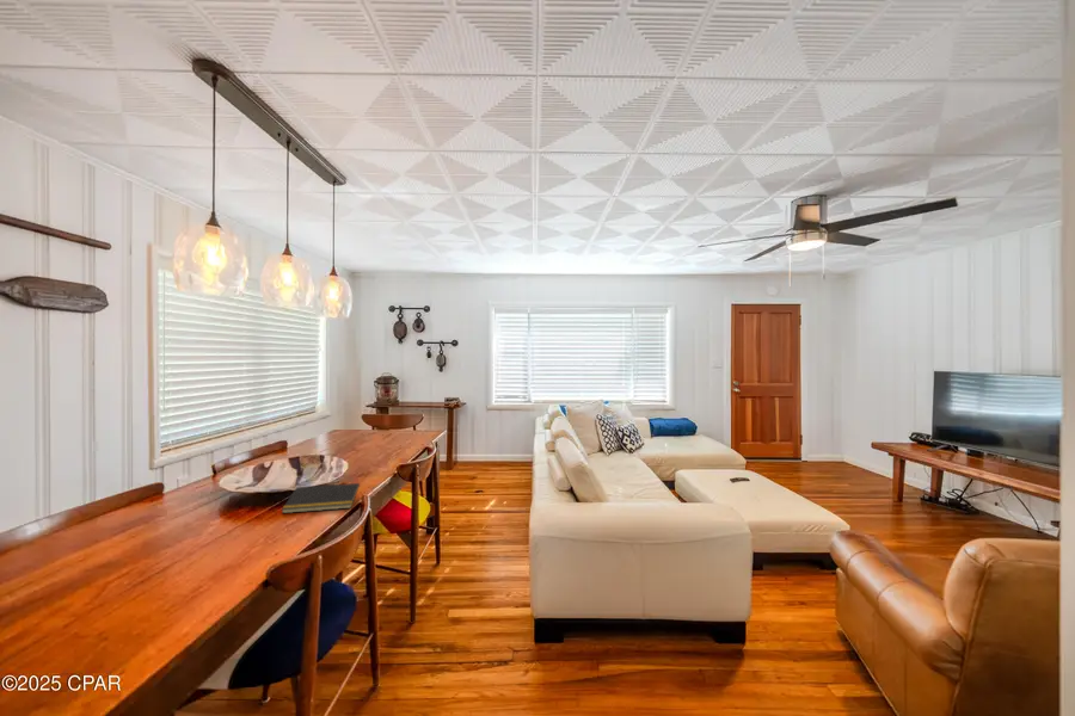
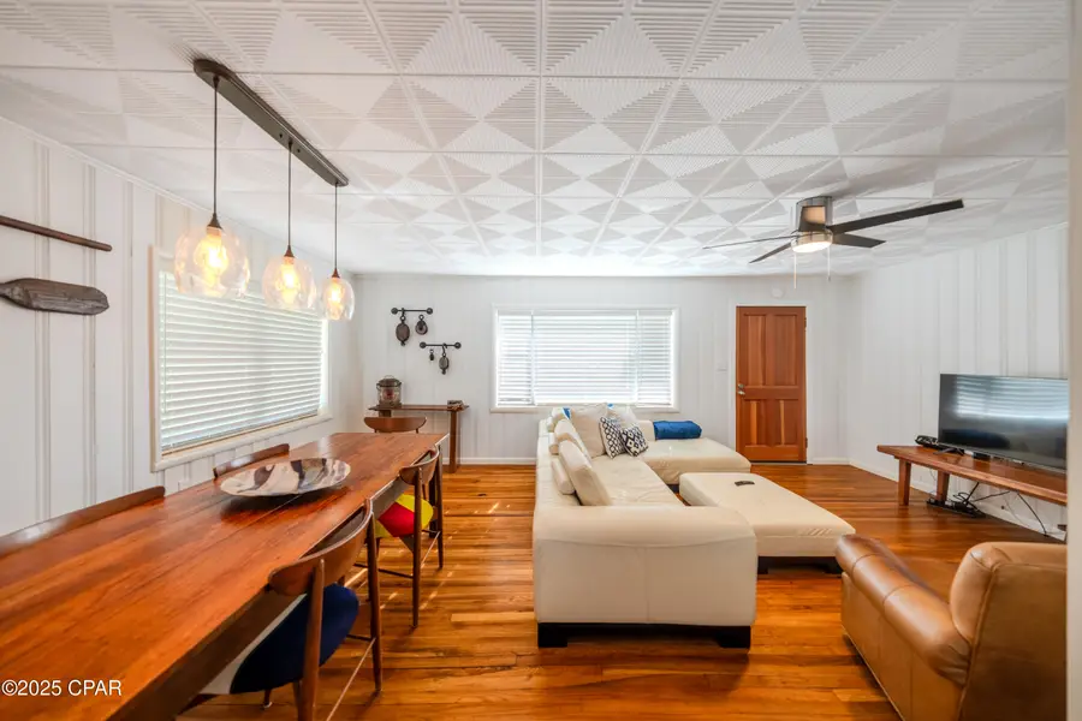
- notepad (322, 496)
